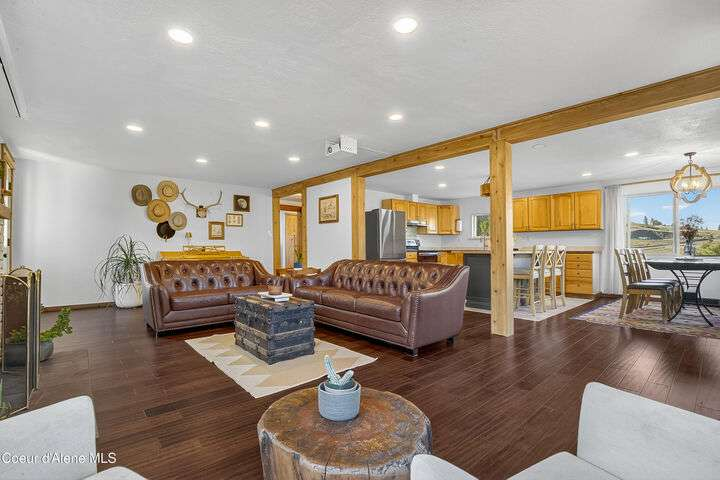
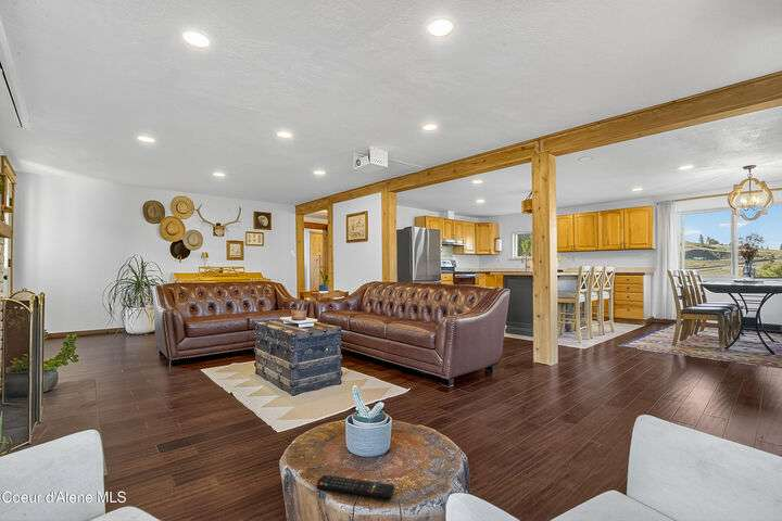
+ remote control (354, 486)
